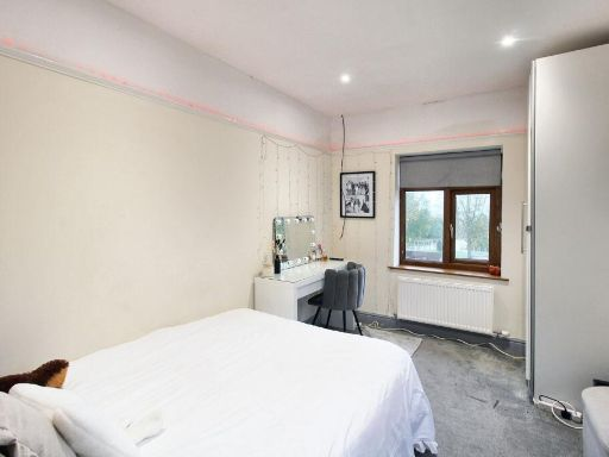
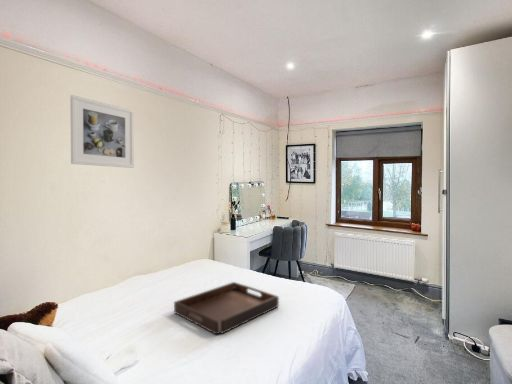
+ serving tray (227, 304)
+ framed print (105, 134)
